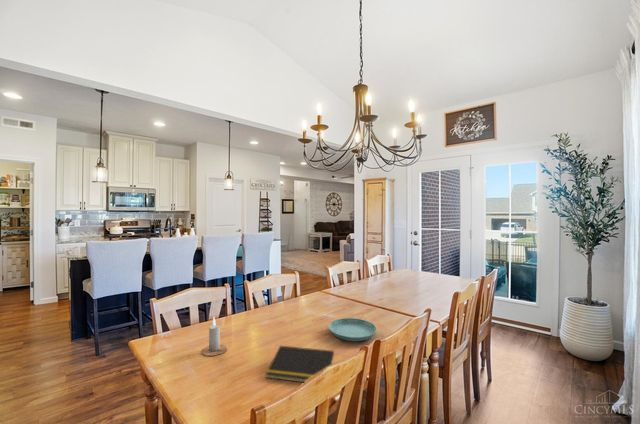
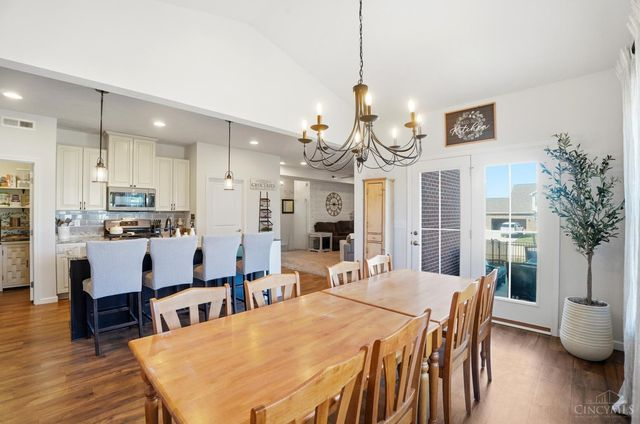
- candle (214, 333)
- notepad (301, 363)
- saucer (352, 329)
